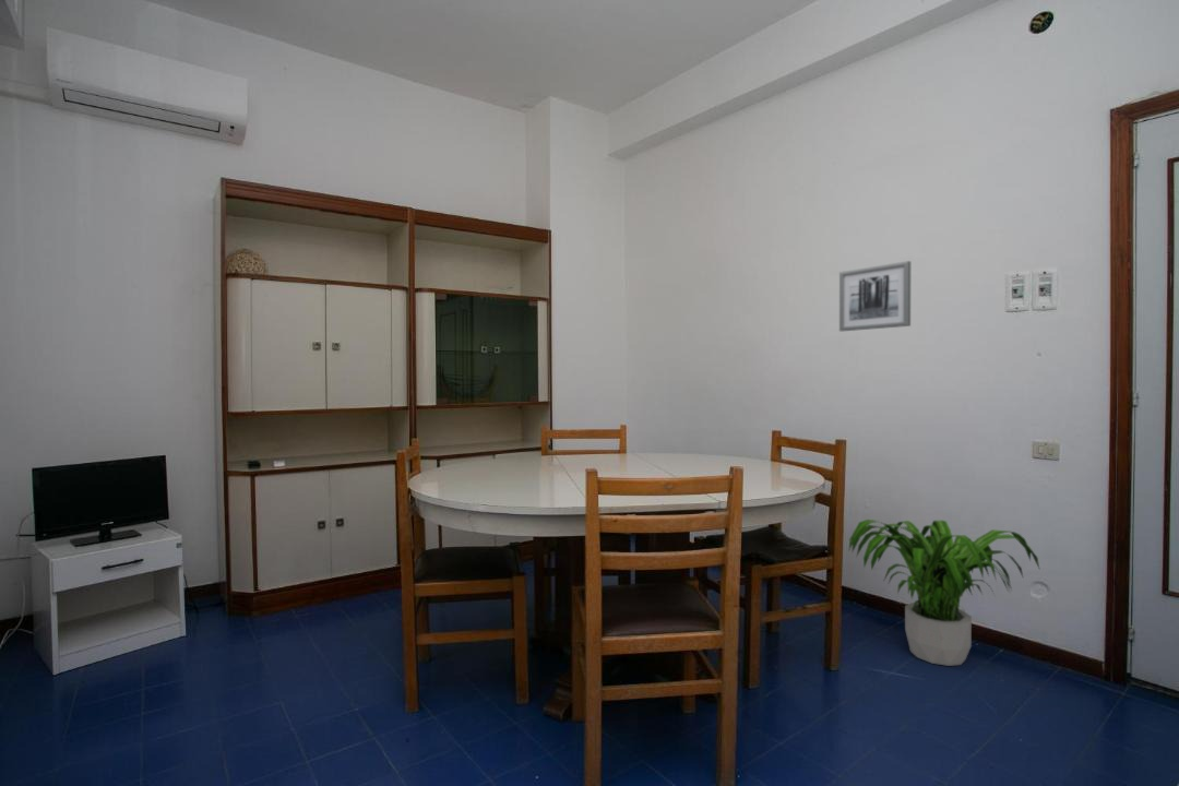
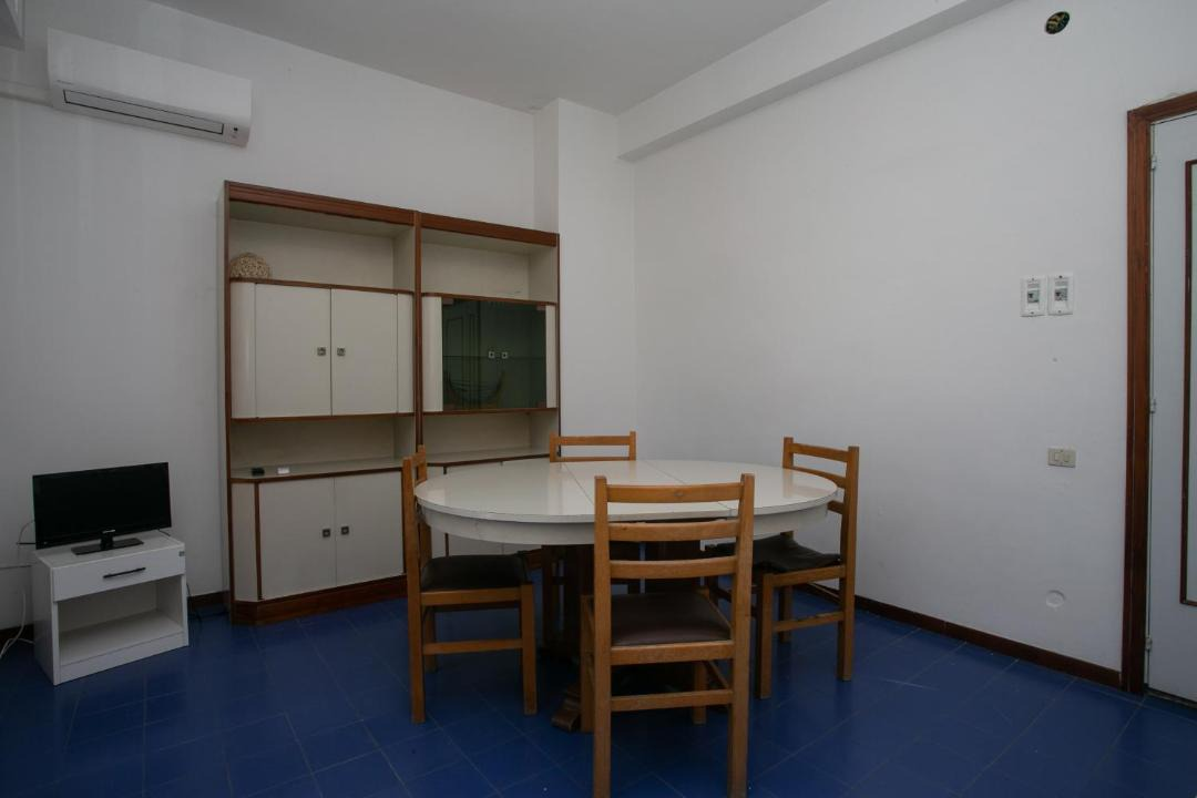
- potted plant (943, 591)
- wall art (873, 297)
